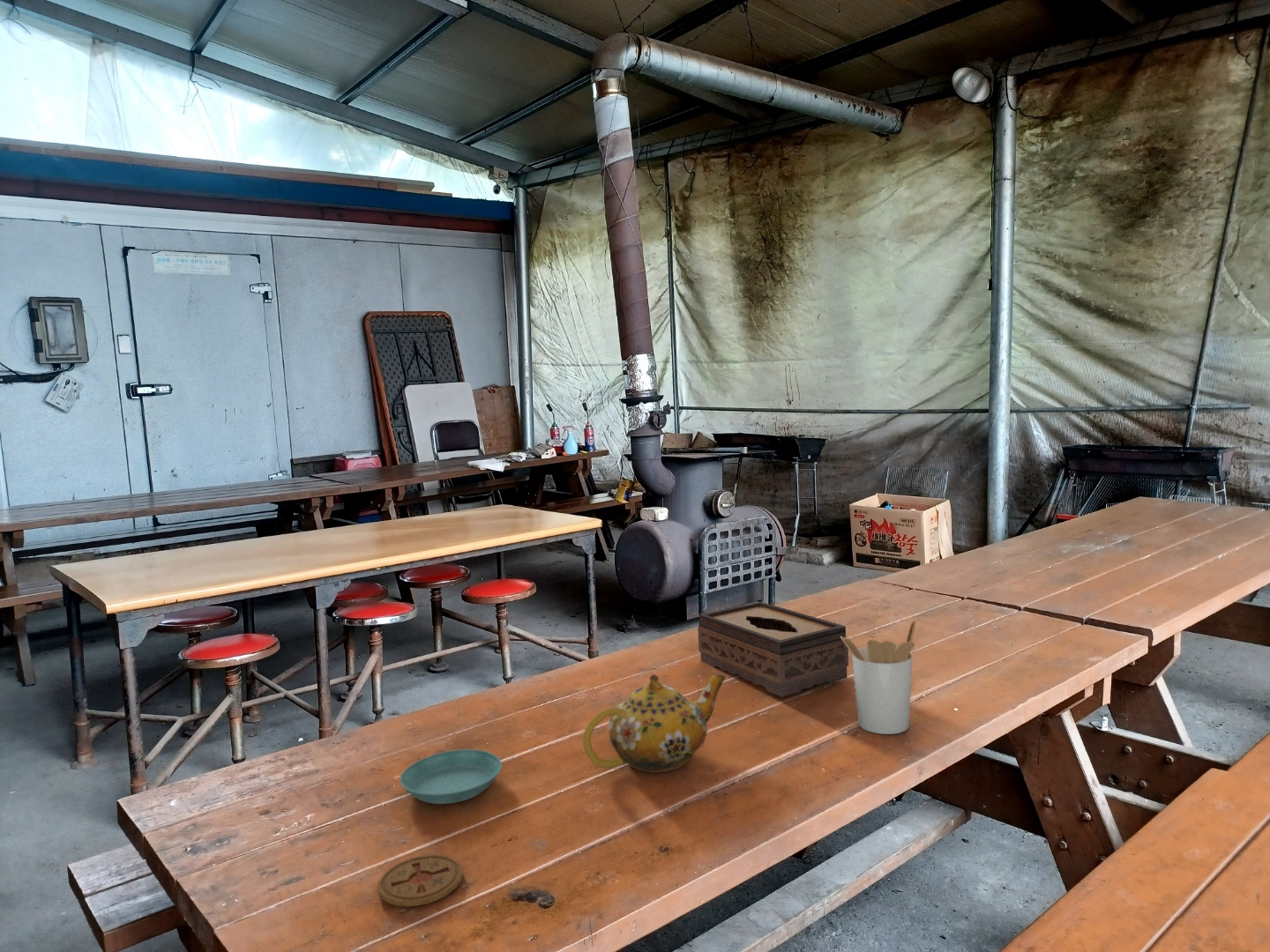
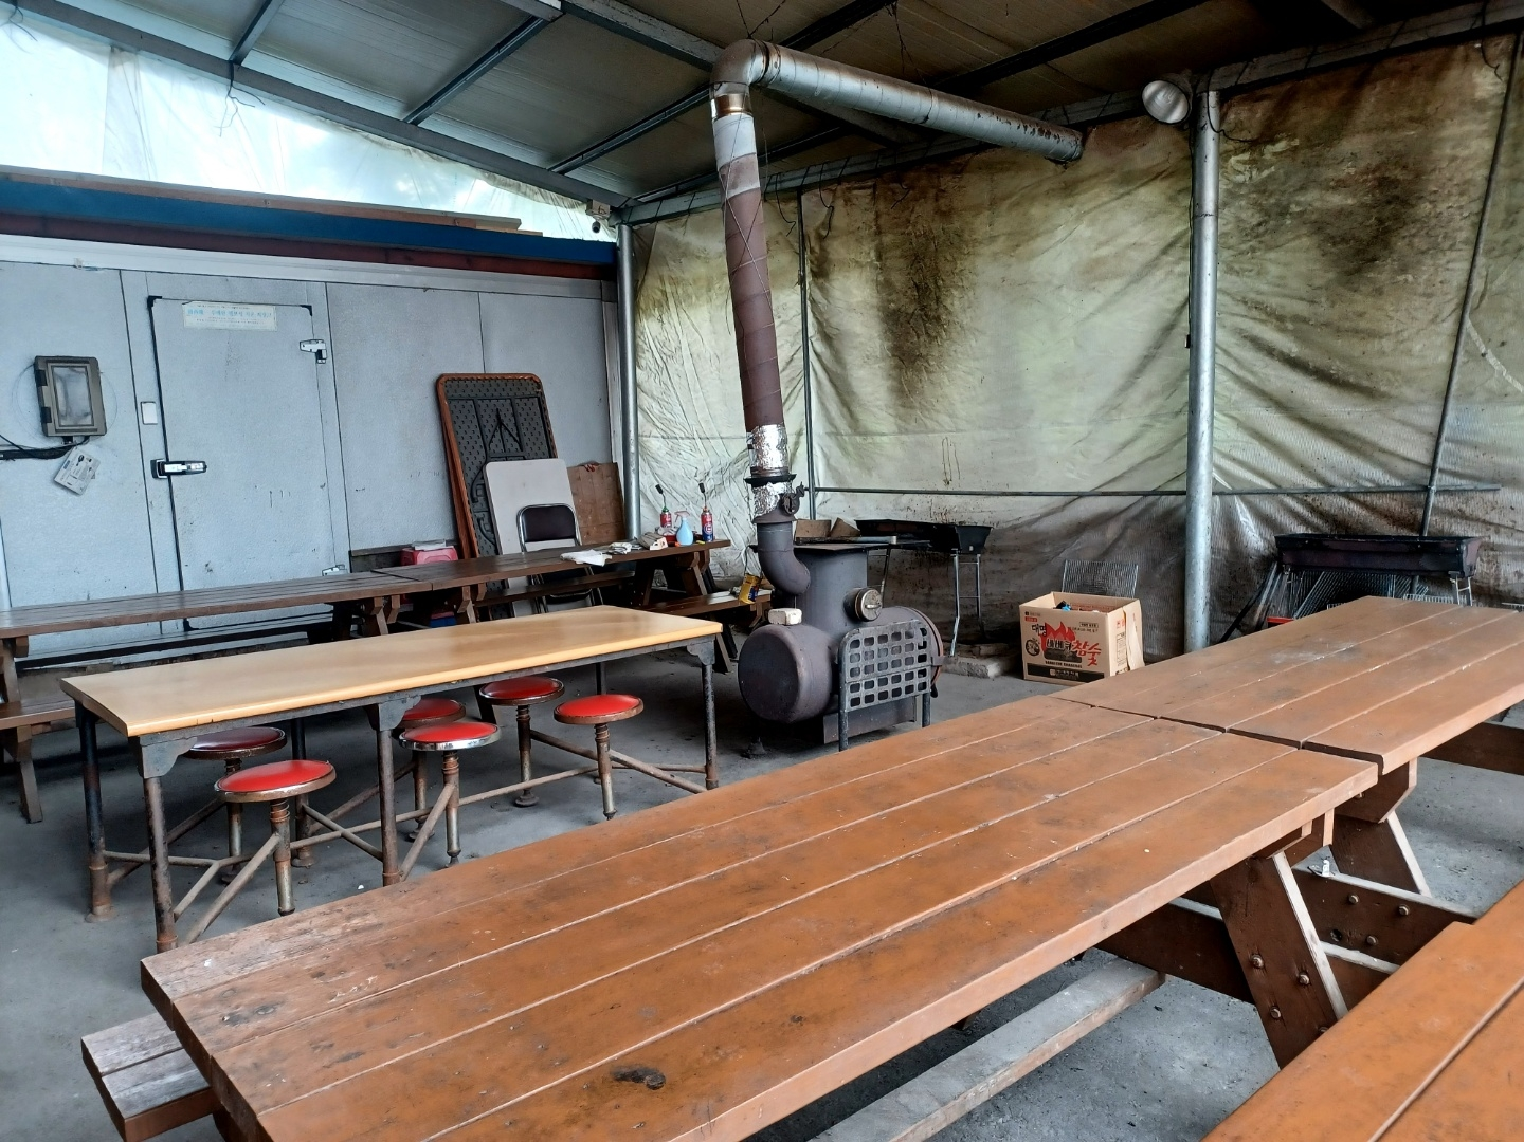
- tissue box (770, 645)
- coaster (421, 879)
- saucer (452, 778)
- utensil holder (885, 677)
- teapot (658, 717)
